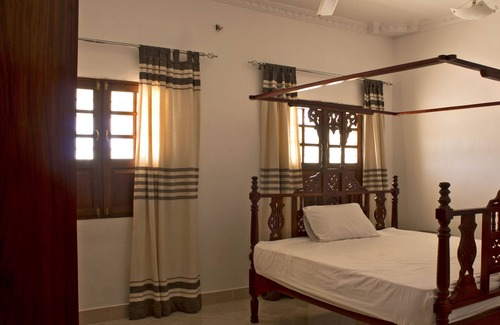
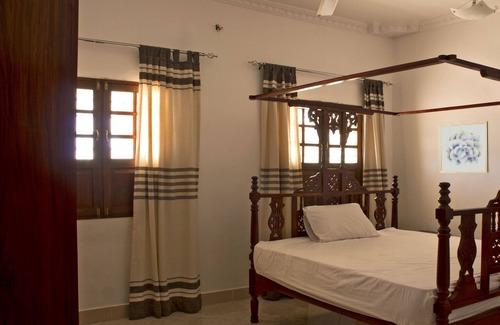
+ wall art (462, 147)
